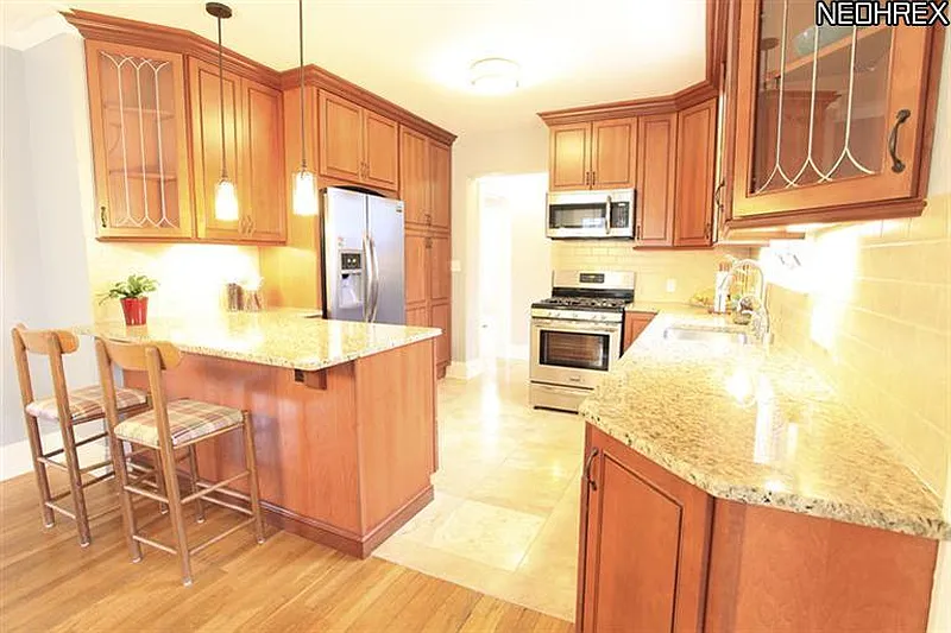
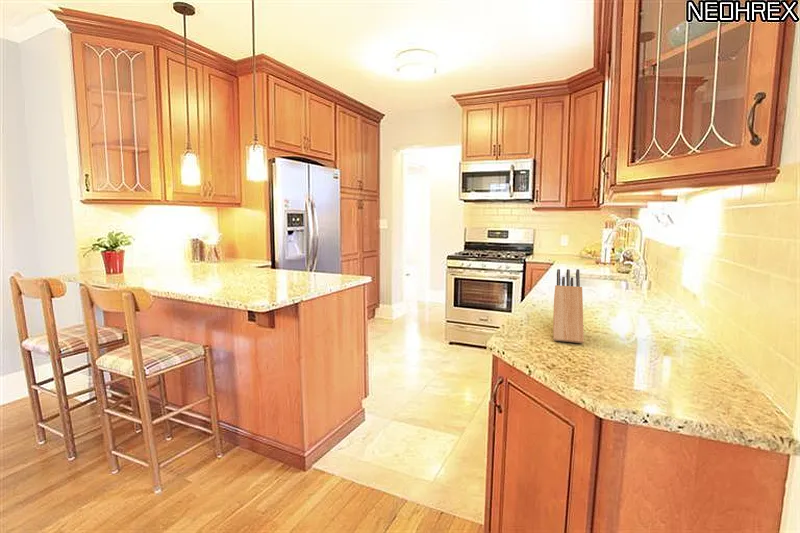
+ knife block (568, 302)
